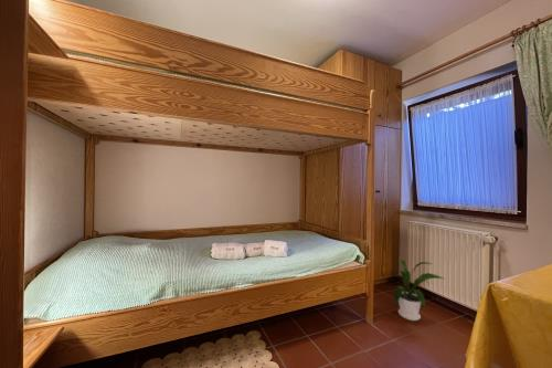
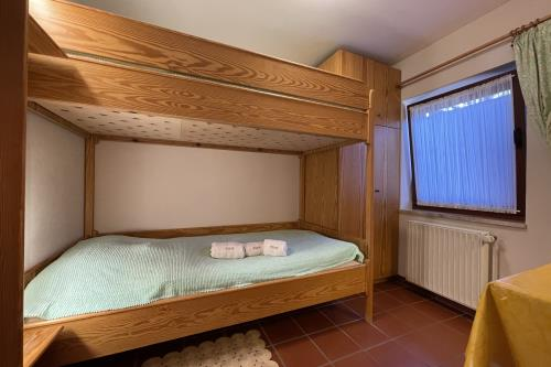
- house plant (412, 287)
